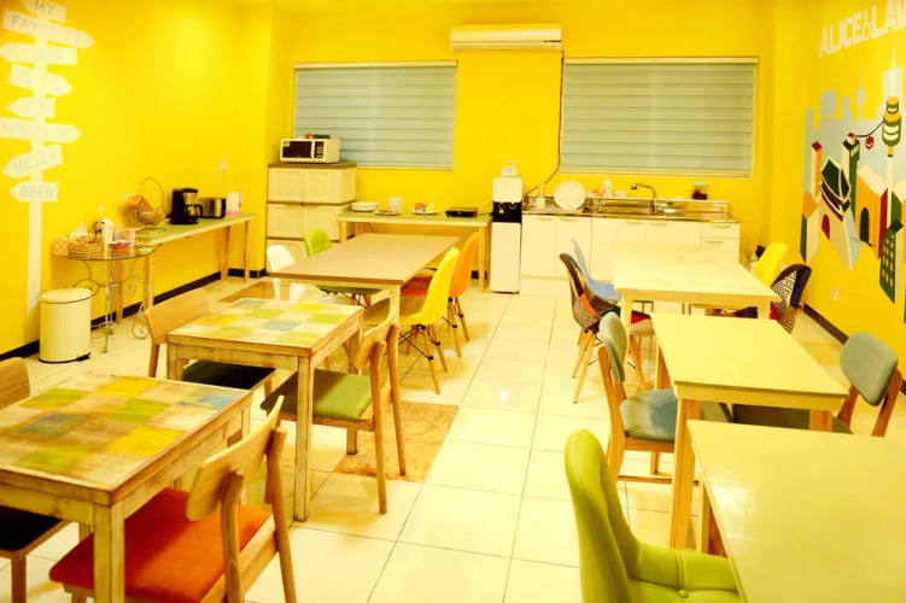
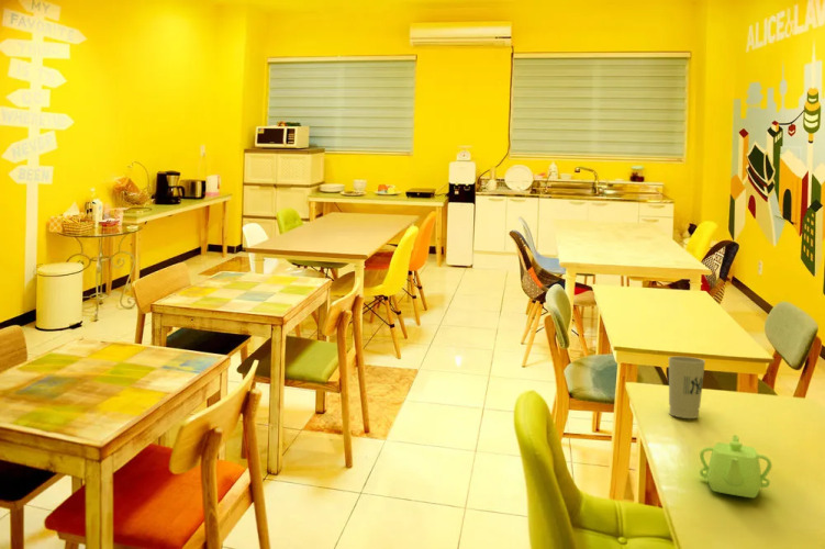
+ cup (684, 386)
+ teapot (734, 466)
